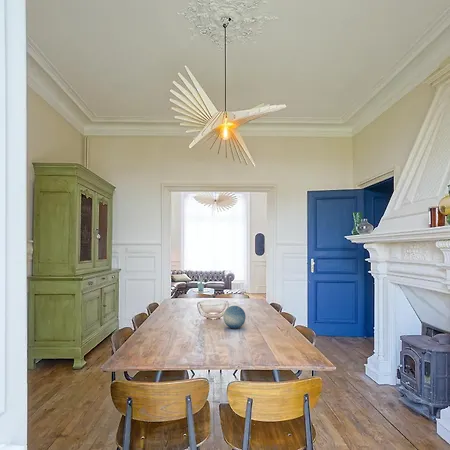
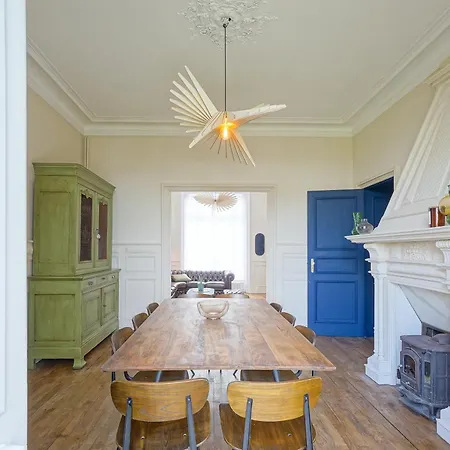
- decorative ball (234, 317)
